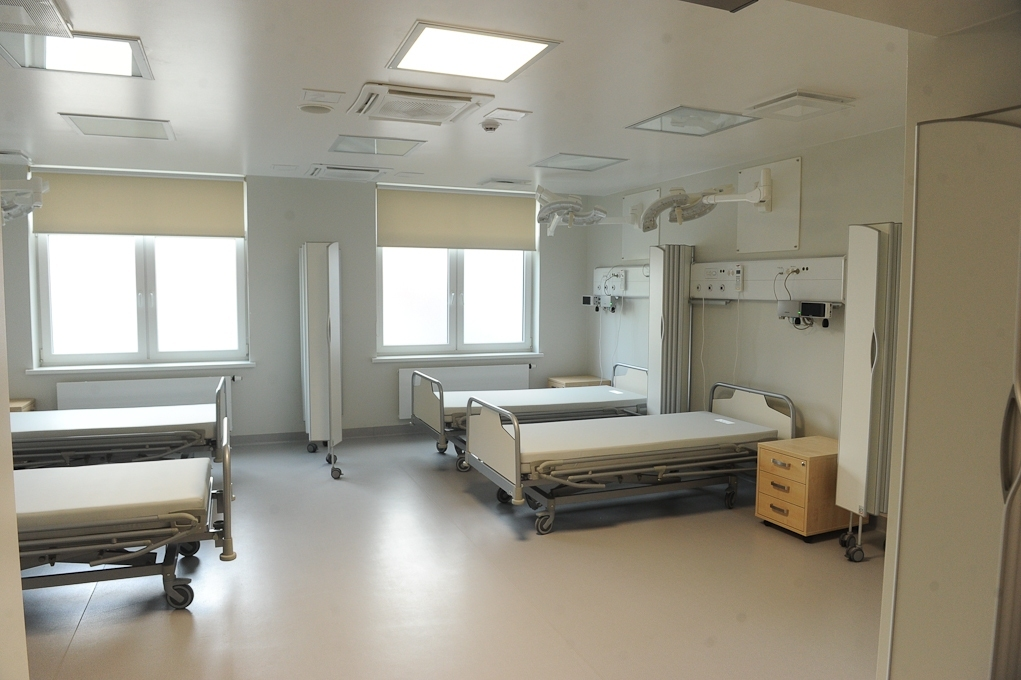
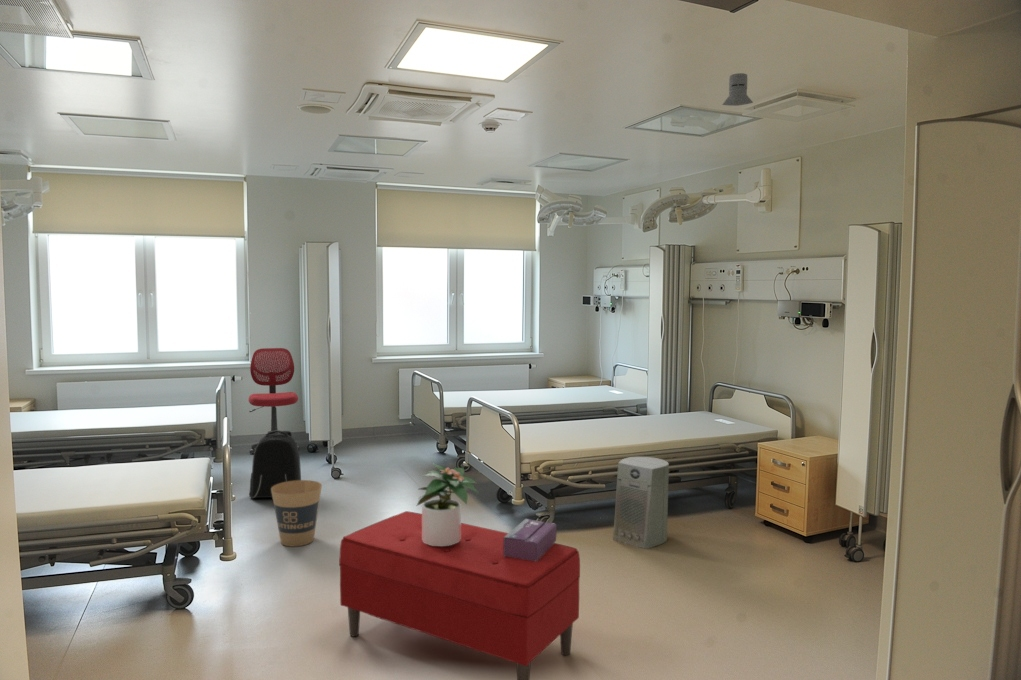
+ tissue box (530, 538)
+ bench (457, 593)
+ knight helmet (737, 92)
+ backpack (275, 462)
+ trash can (297, 513)
+ fan (644, 499)
+ potted plant (446, 503)
+ chair (273, 400)
